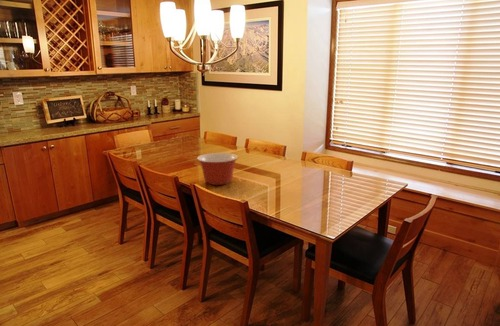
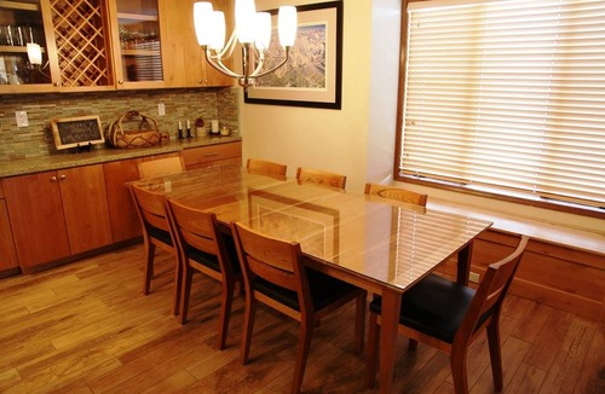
- mixing bowl (218, 169)
